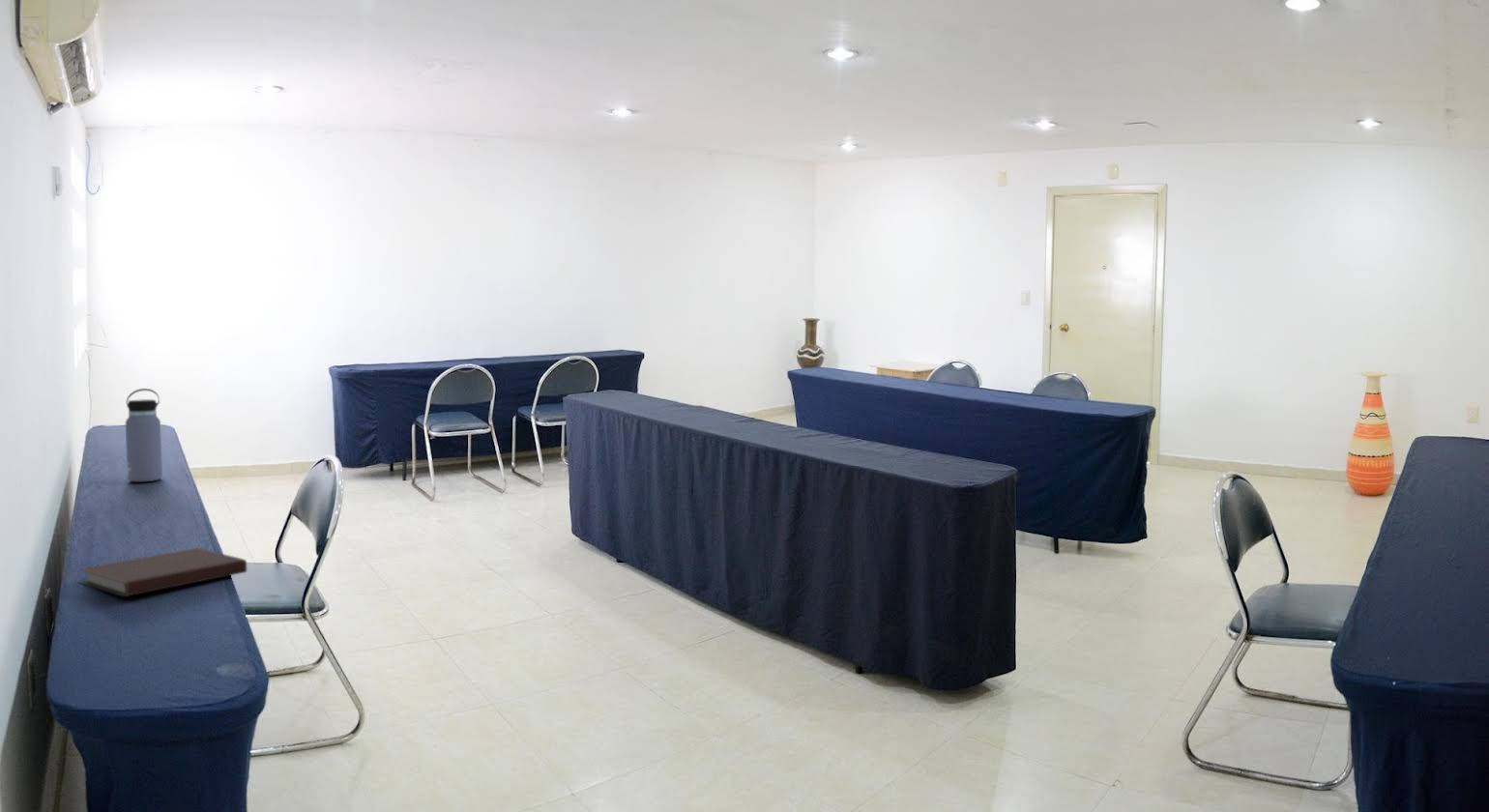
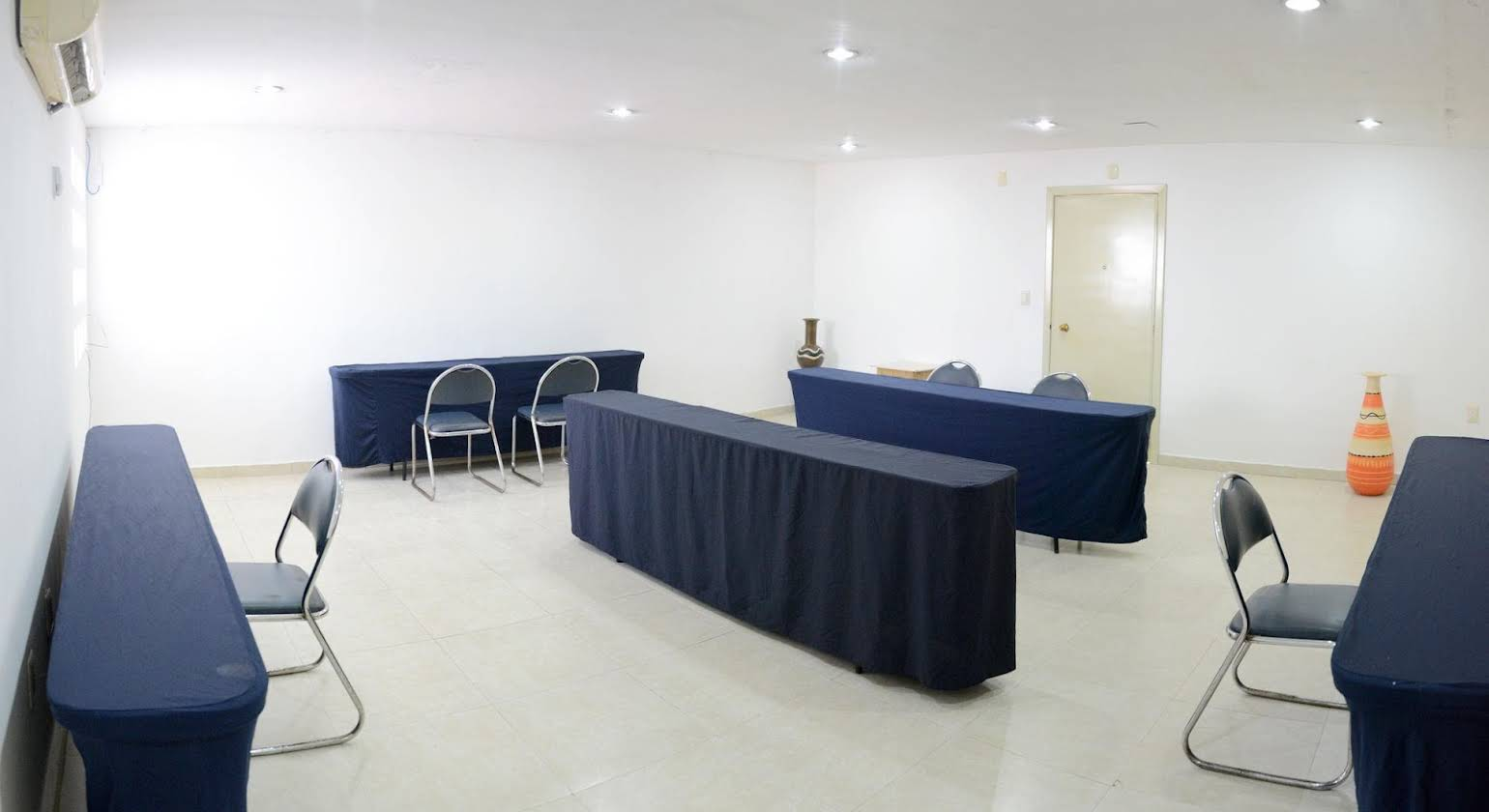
- notebook (164, 570)
- water bottle (143, 434)
